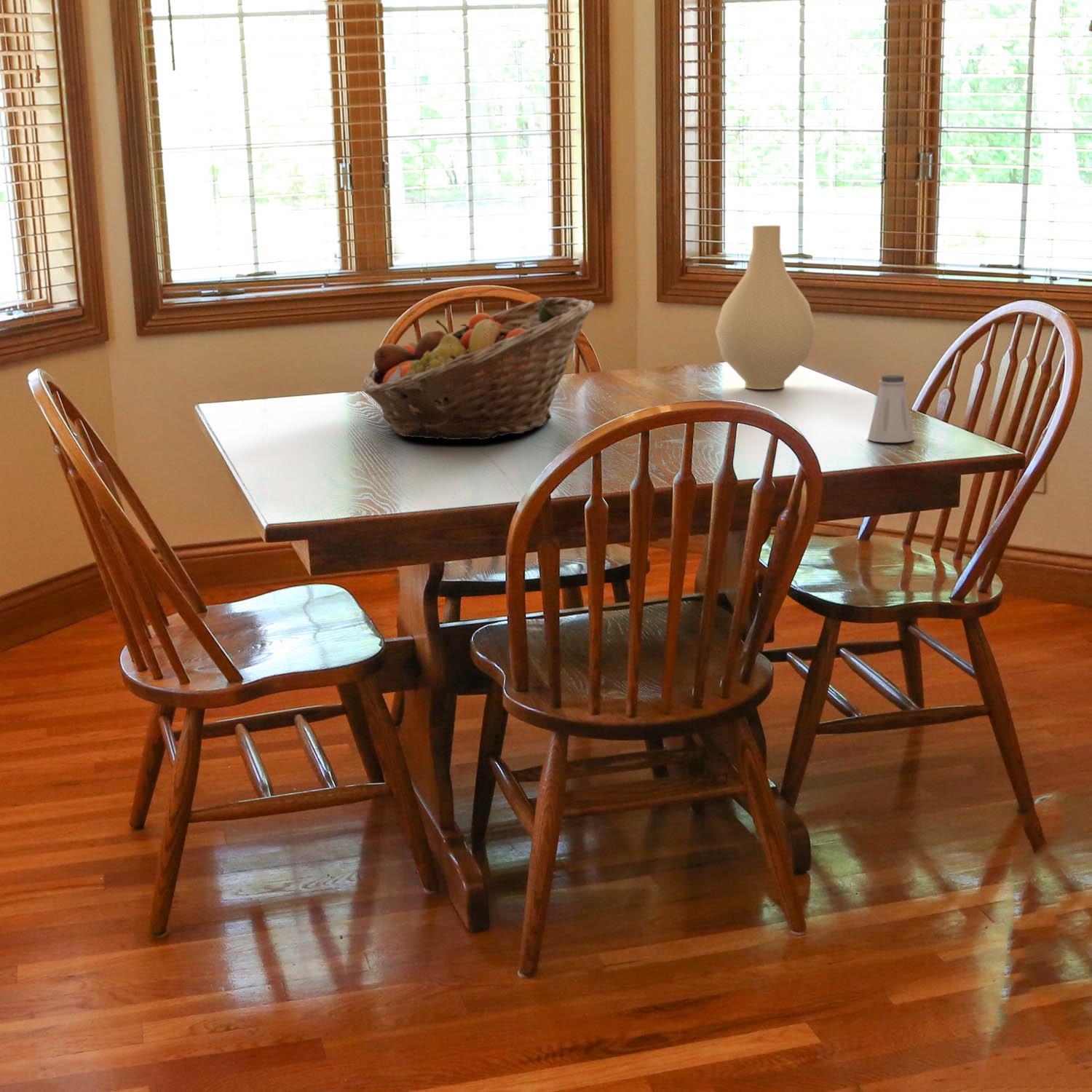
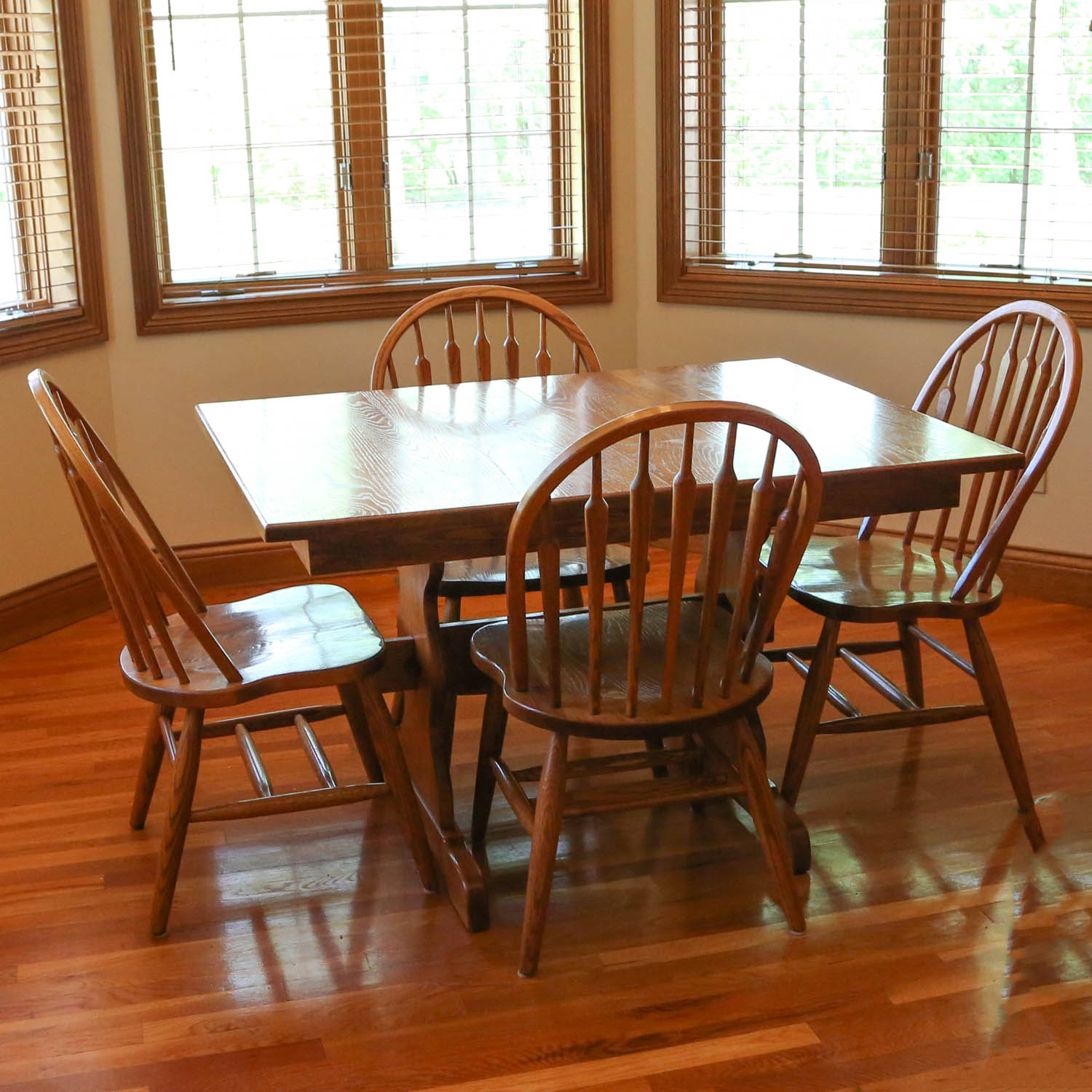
- fruit basket (478, 364)
- saltshaker (891, 408)
- vase (765, 307)
